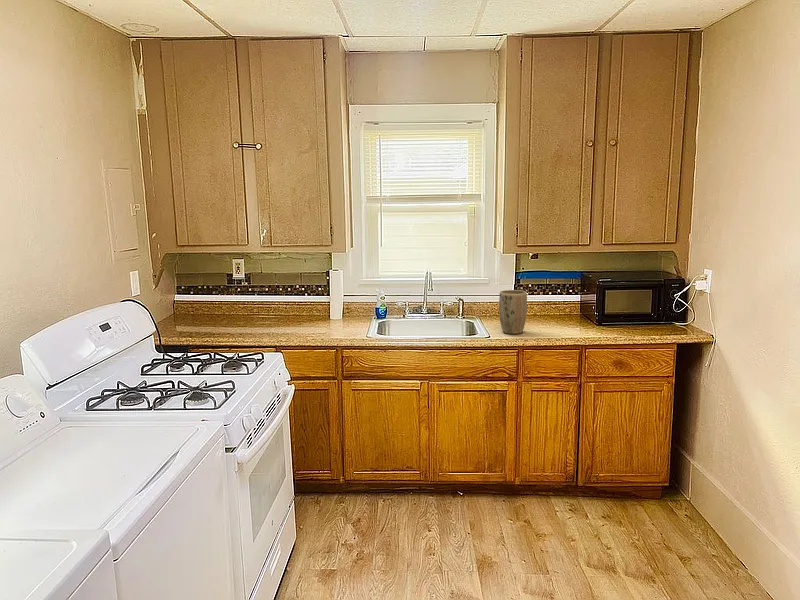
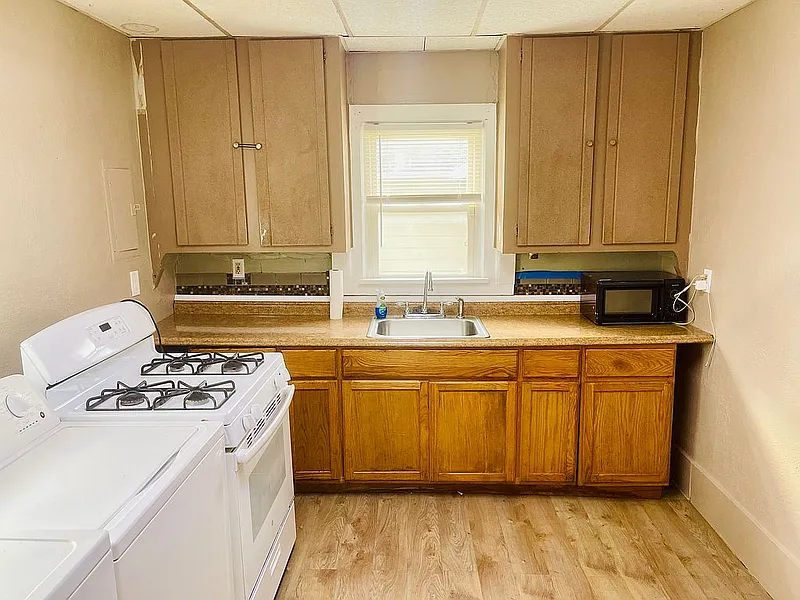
- plant pot (512, 311)
